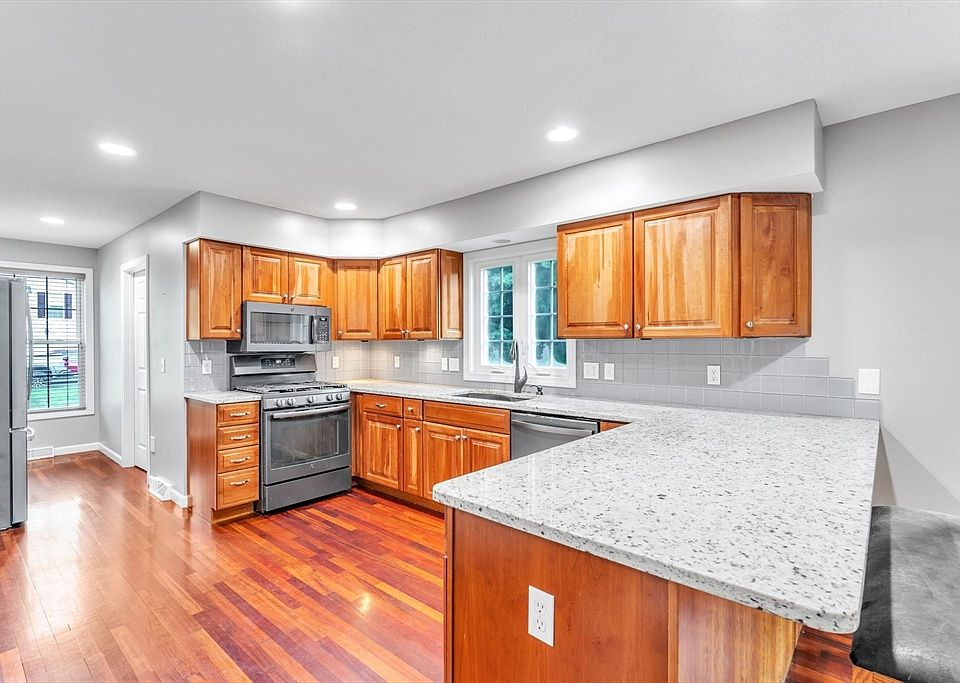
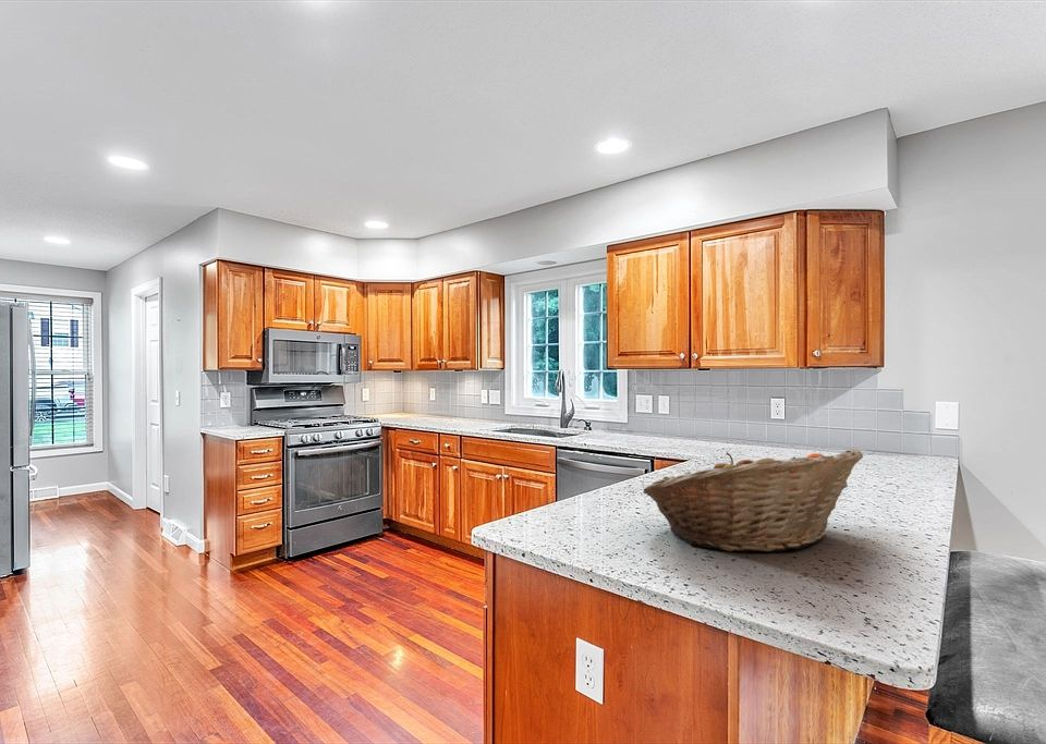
+ fruit basket (752, 489)
